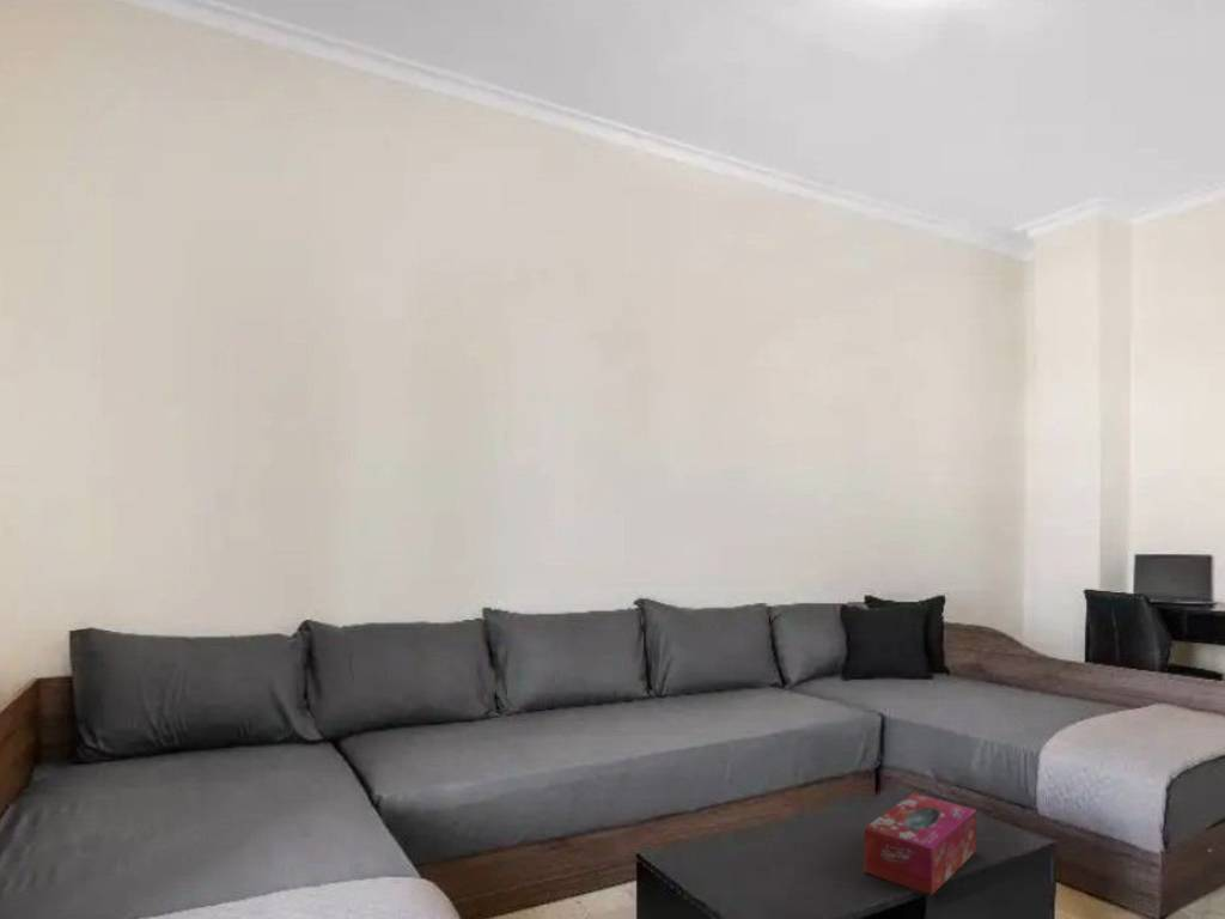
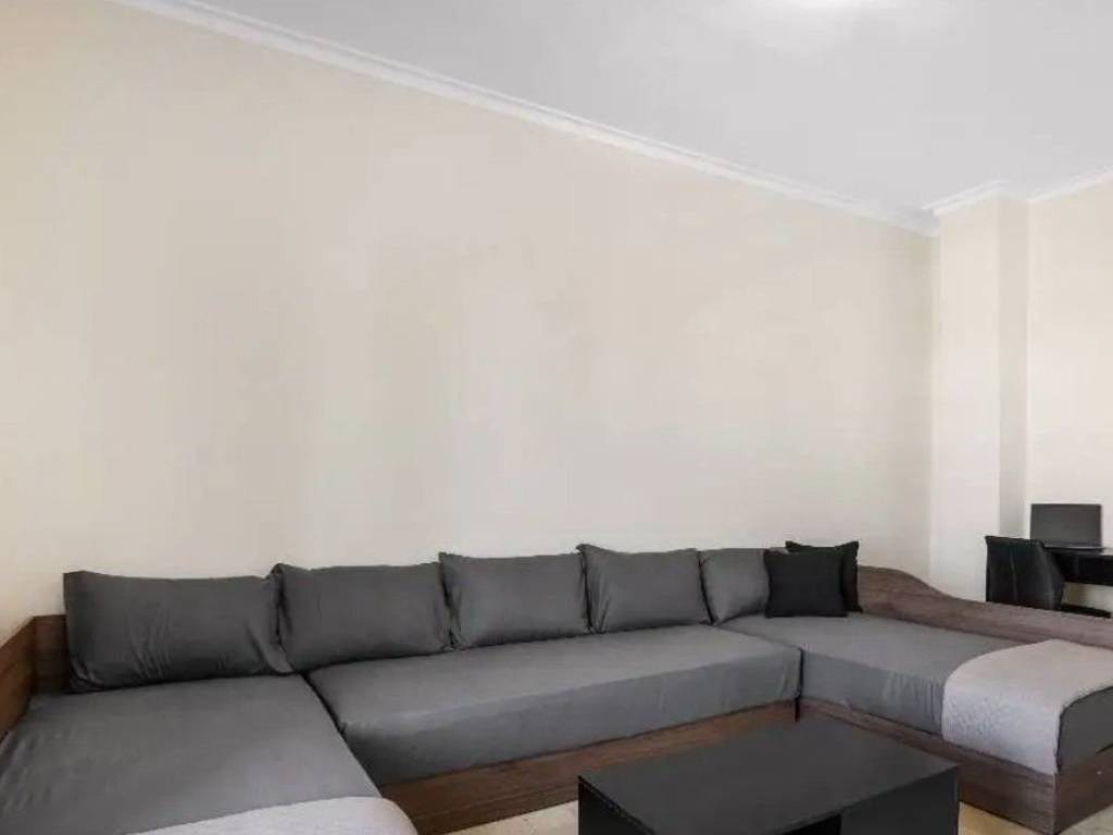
- tissue box (921, 839)
